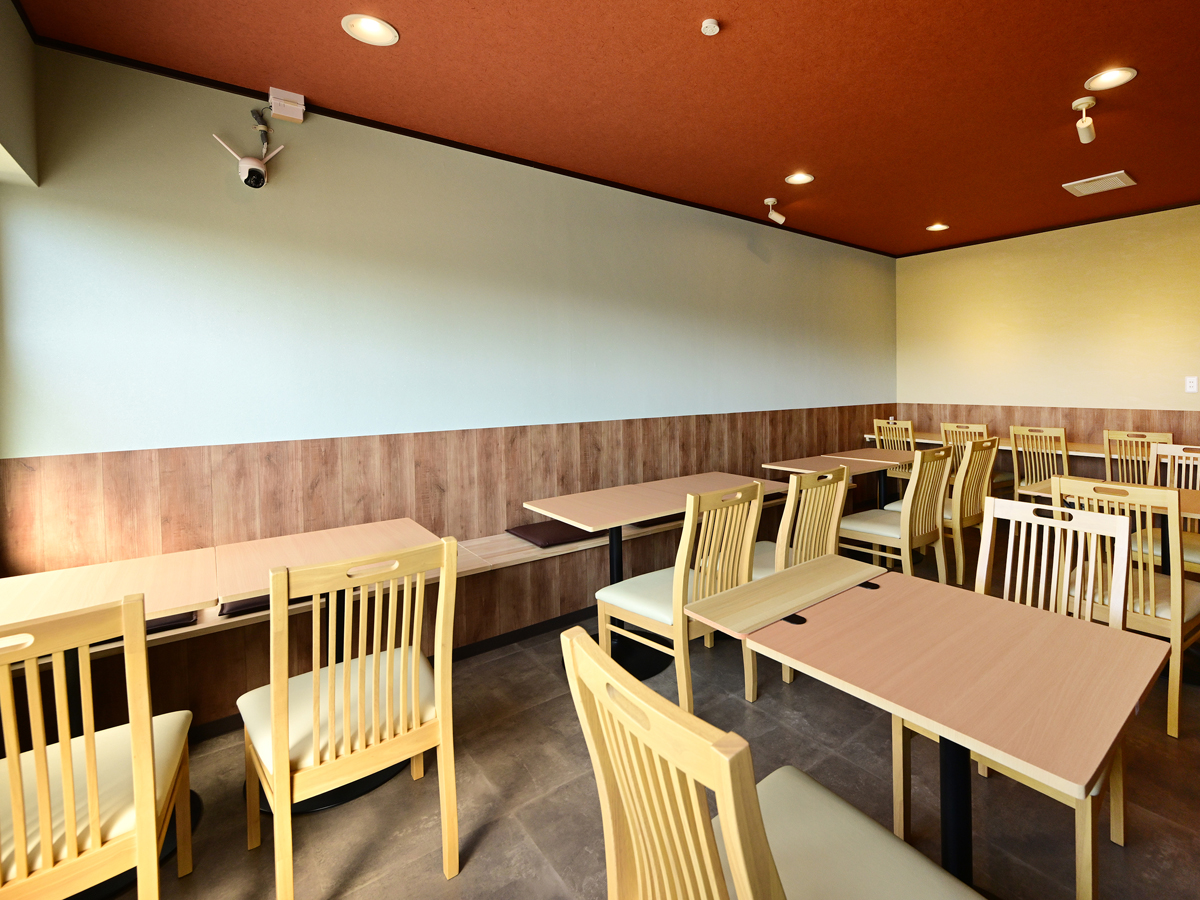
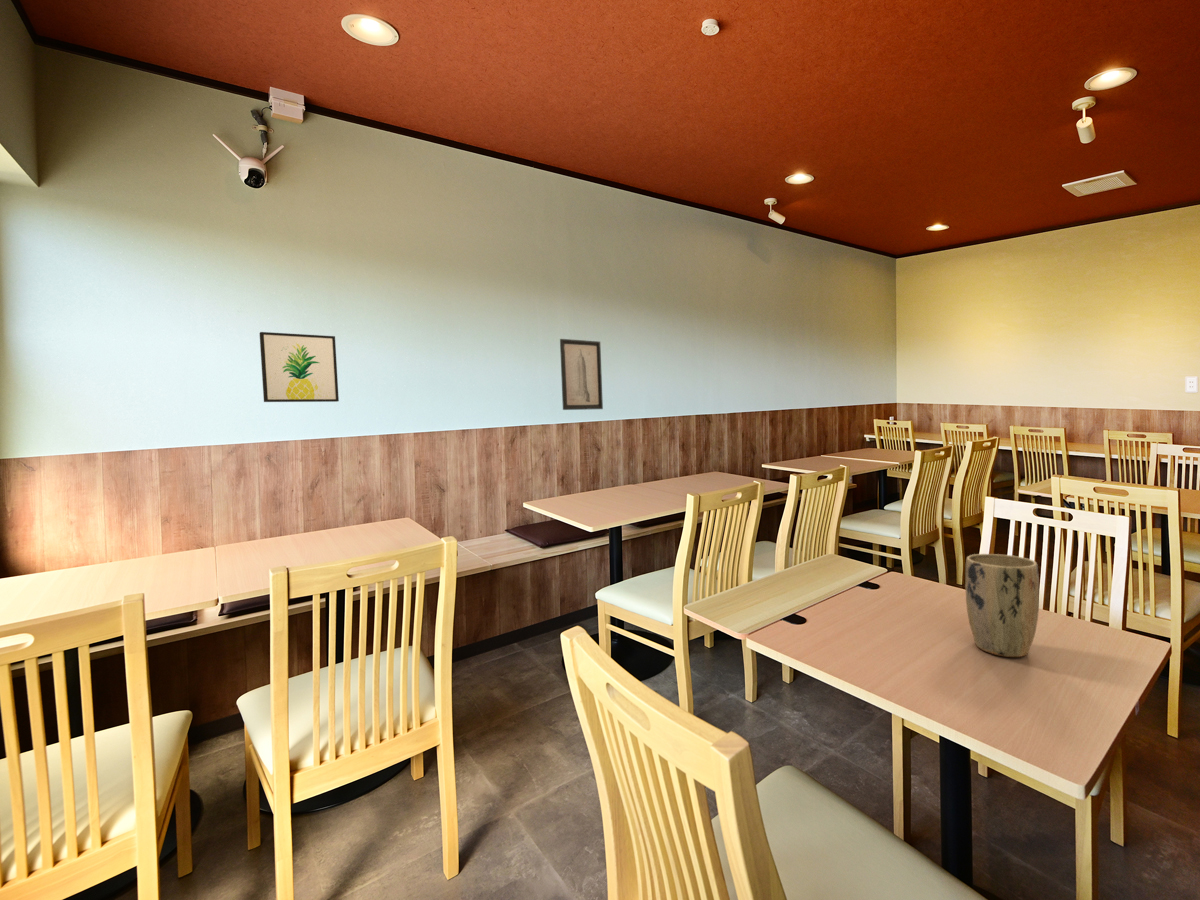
+ wall art (581, 375)
+ plant pot (1001, 604)
+ wall art (300, 368)
